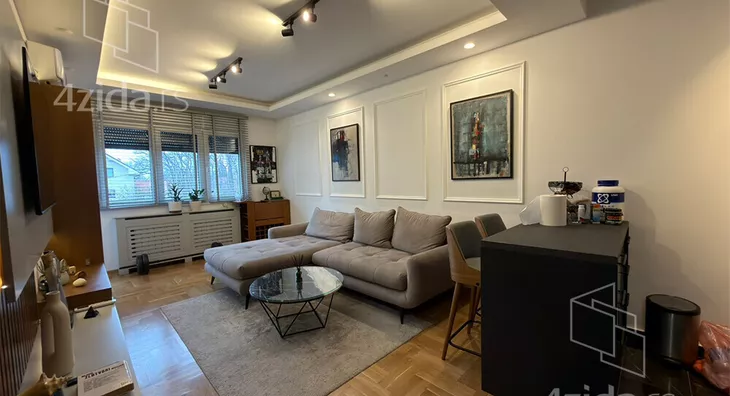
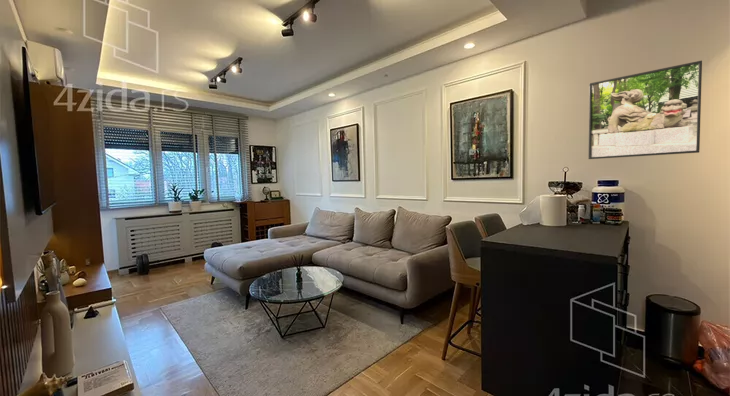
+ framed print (639, 115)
